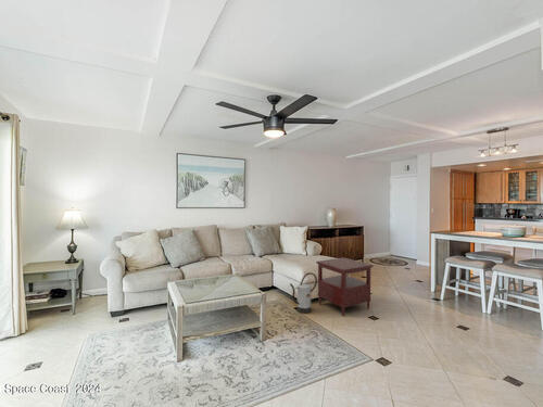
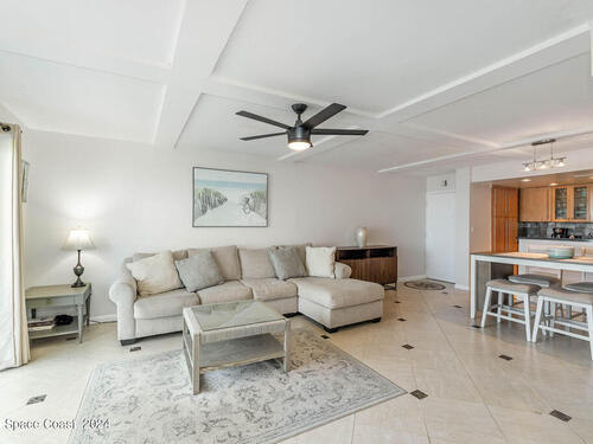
- side table (343, 284)
- watering can (303, 292)
